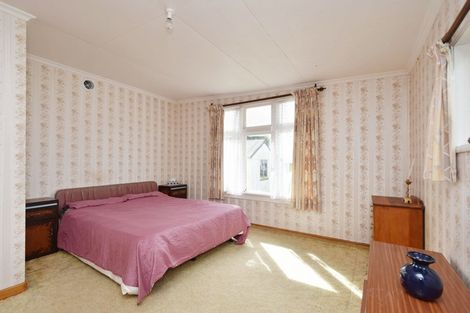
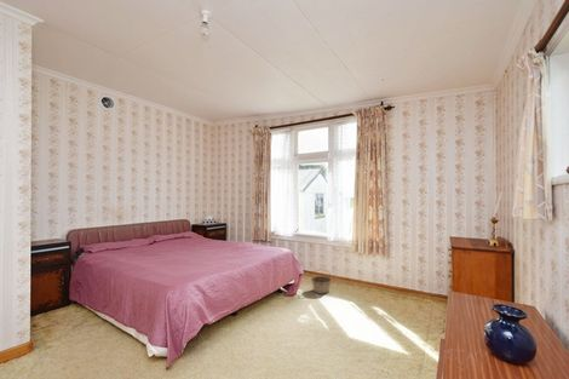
+ basket (321, 280)
